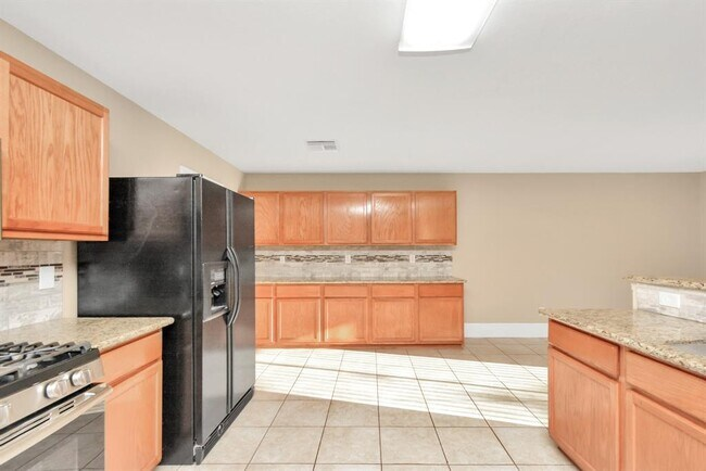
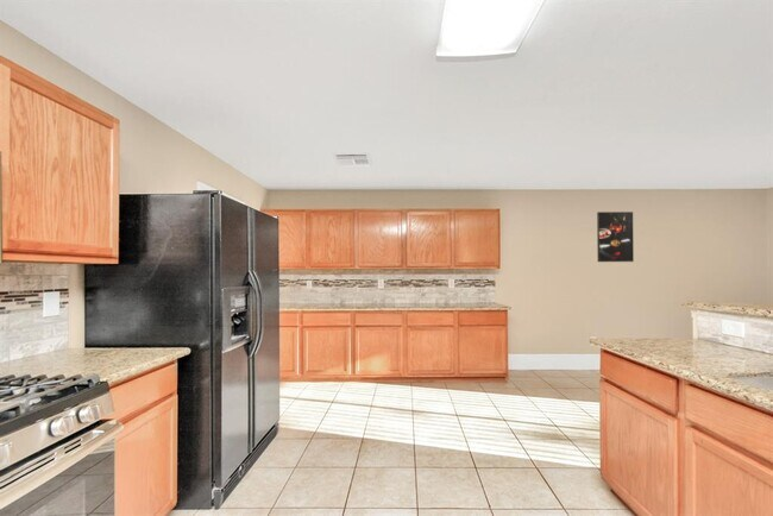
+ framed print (615, 237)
